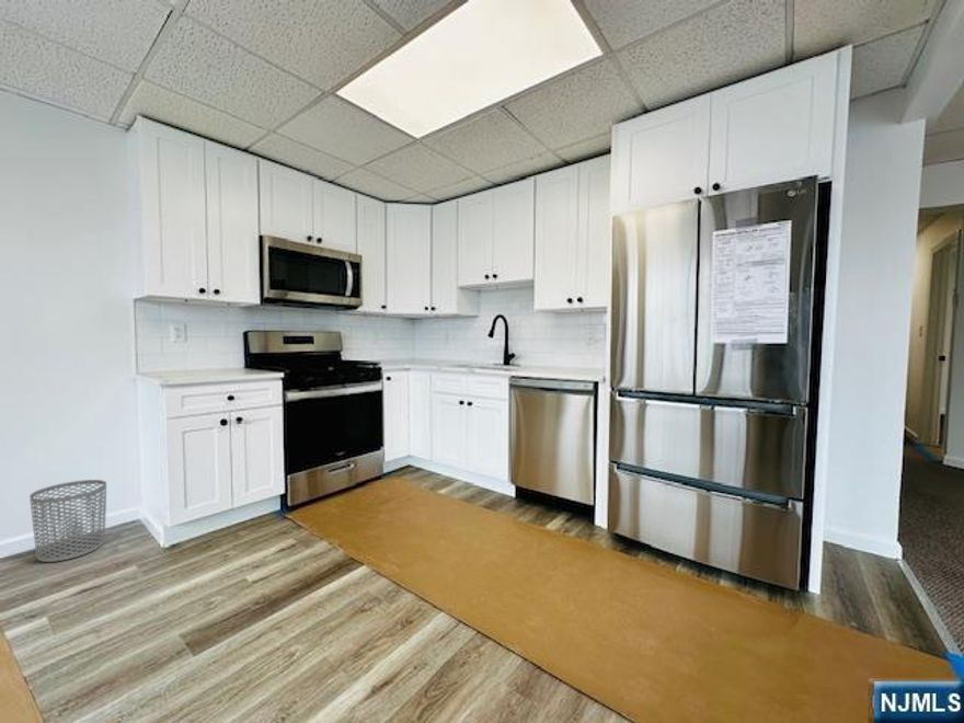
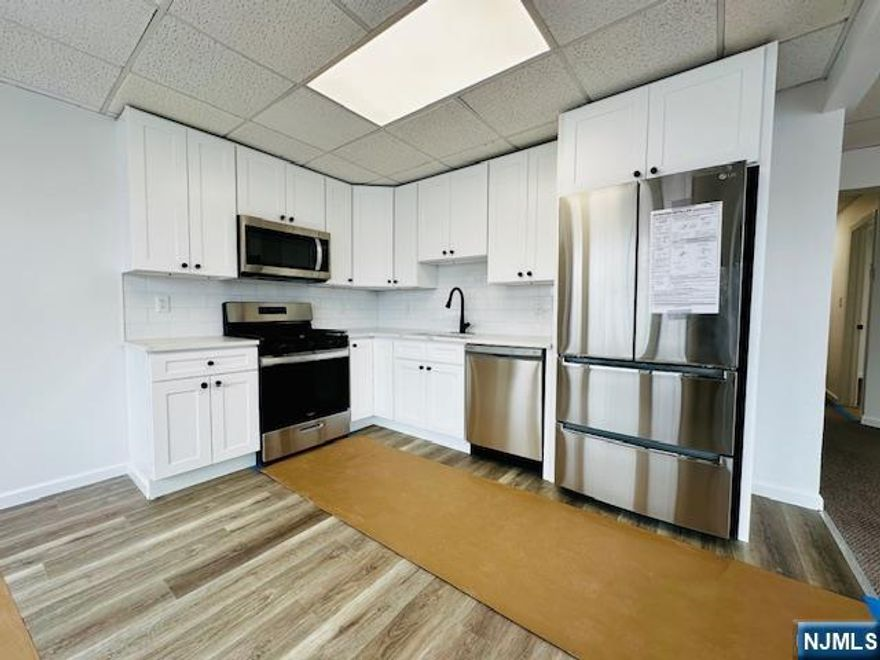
- waste bin (70, 519)
